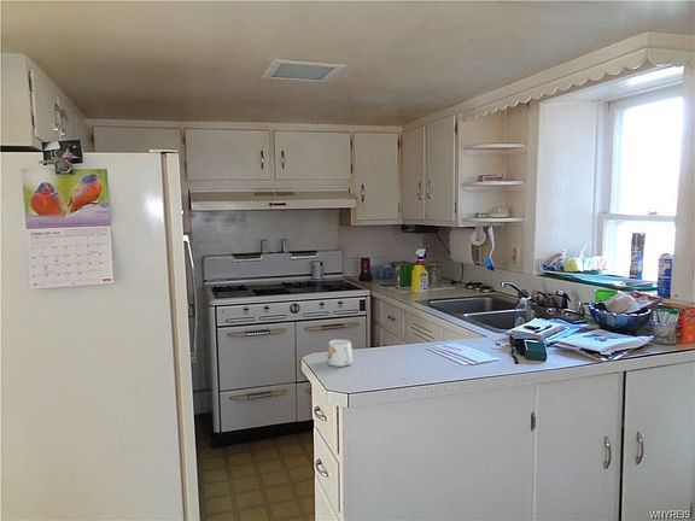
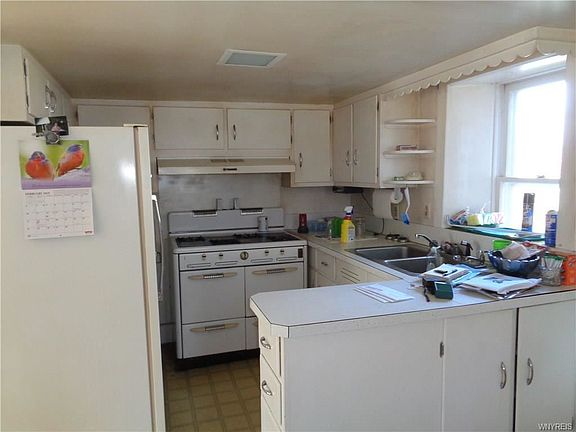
- mug (341, 353)
